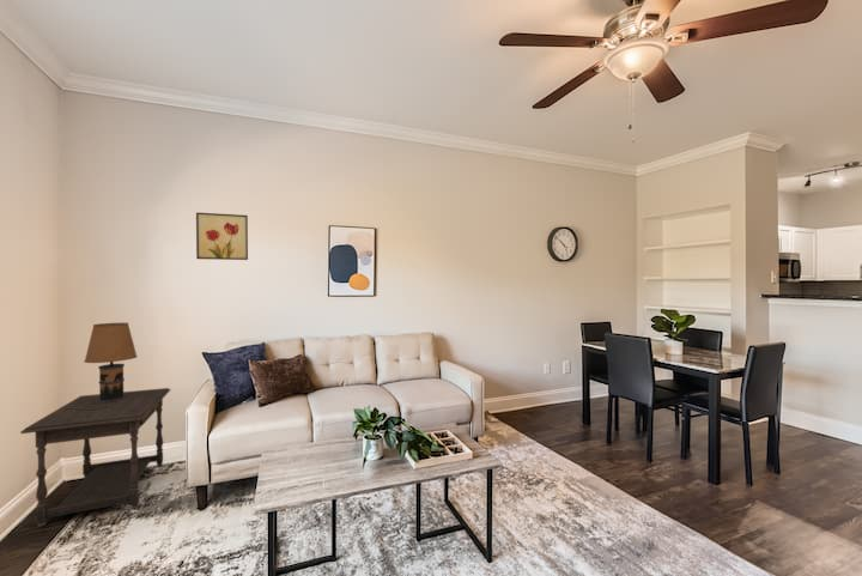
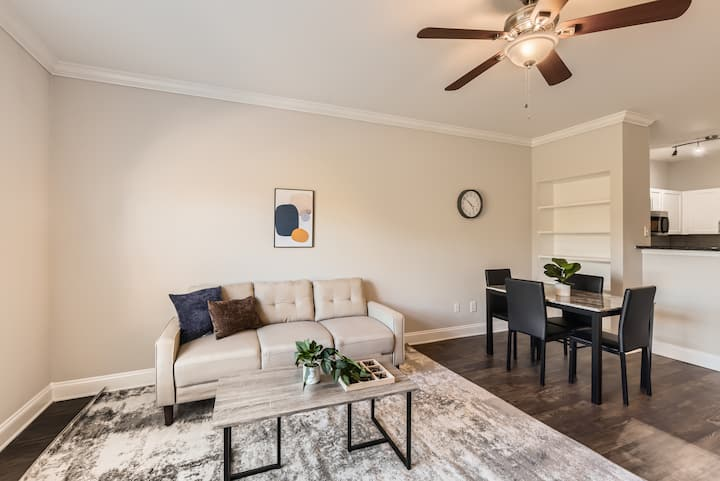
- table lamp (102, 362)
- wall art (223, 236)
- side table (107, 436)
